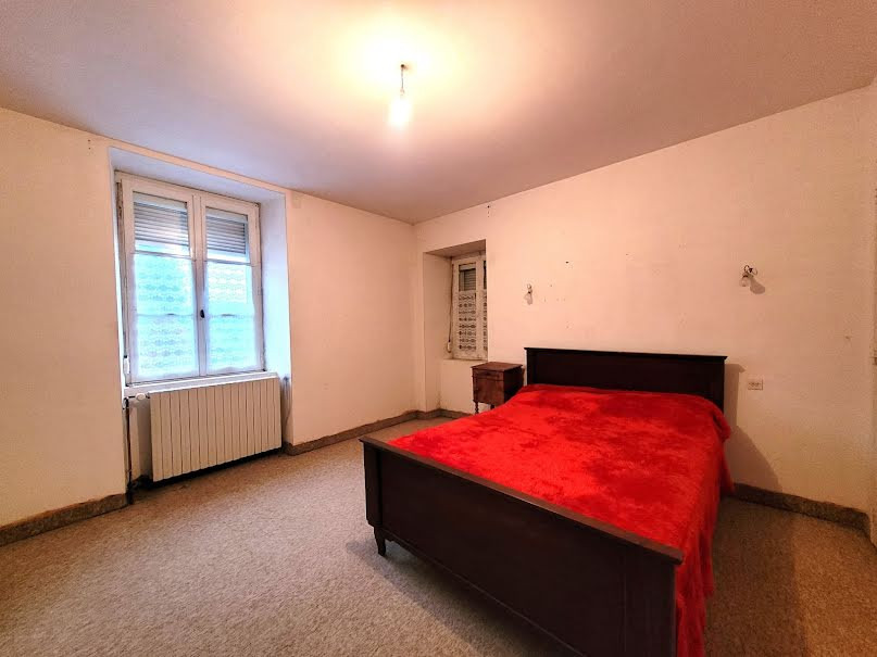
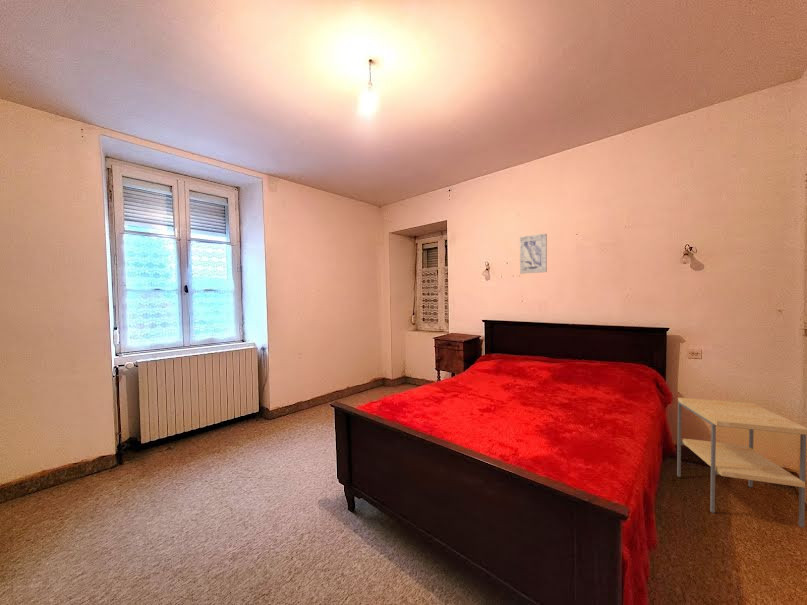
+ wall art (533, 254)
+ side table (735, 456)
